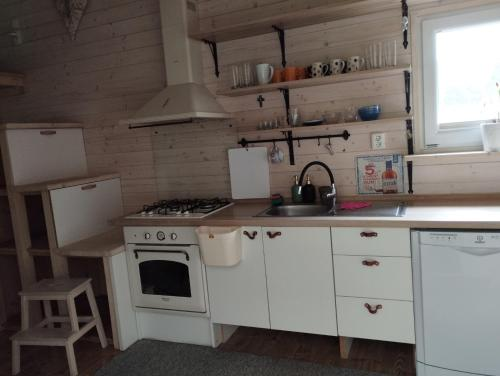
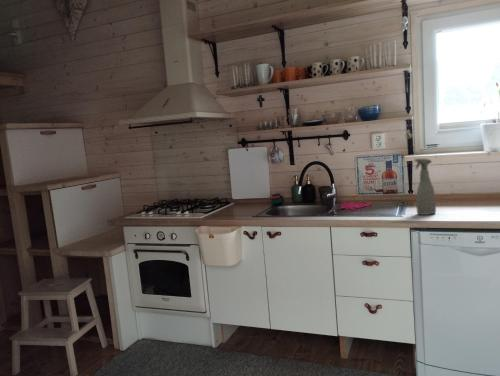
+ spray bottle (425, 186)
